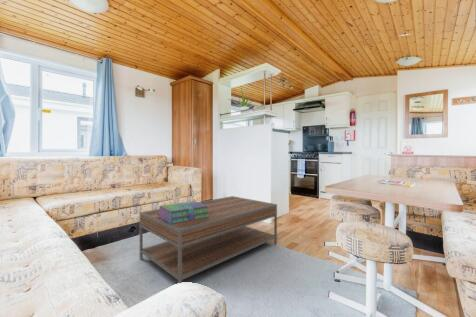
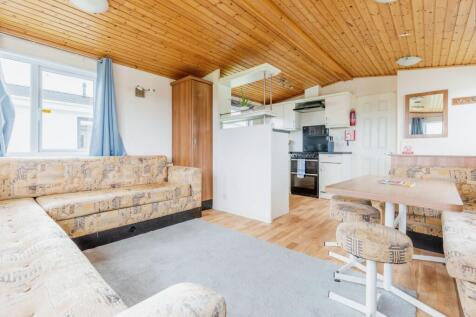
- coffee table (212, 228)
- stack of books (183, 210)
